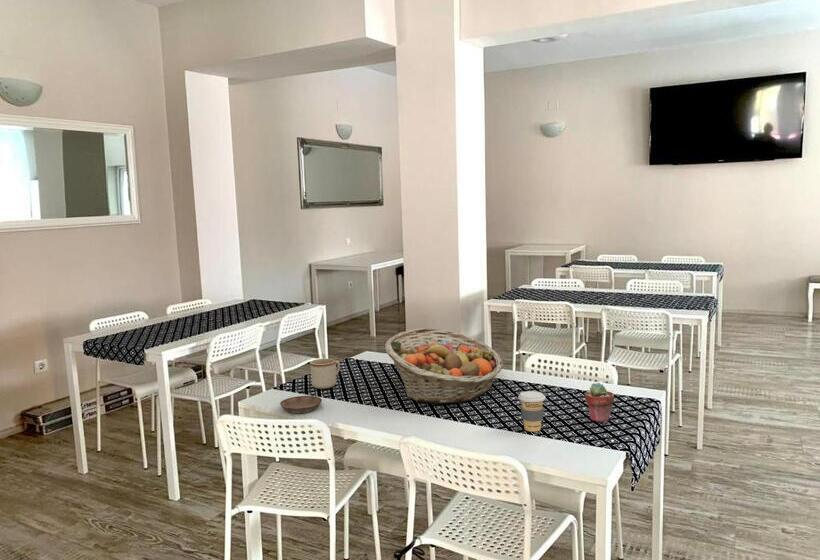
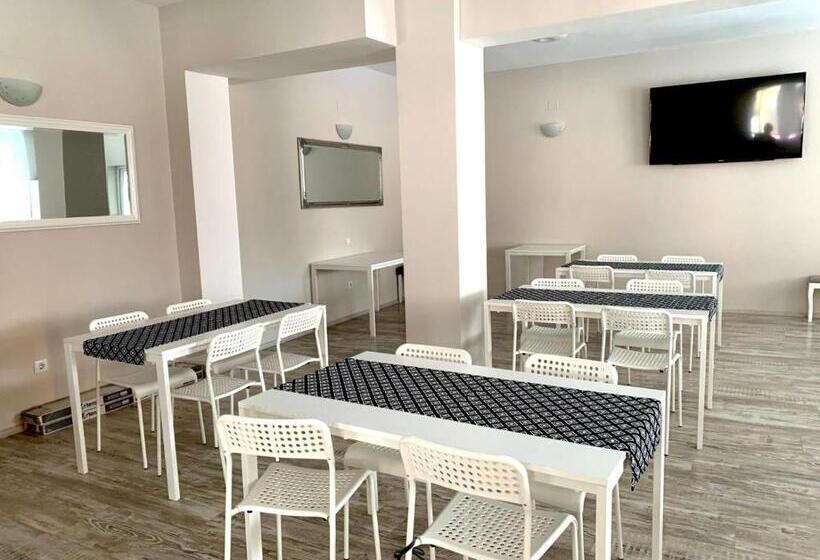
- potted succulent (599, 401)
- fruit basket (444, 362)
- saucer (301, 405)
- mug (326, 372)
- coffee cup (532, 411)
